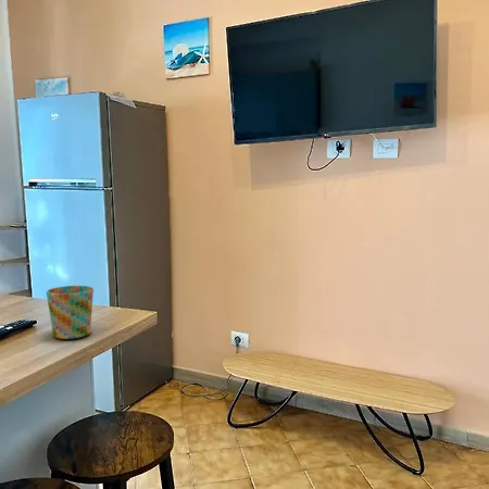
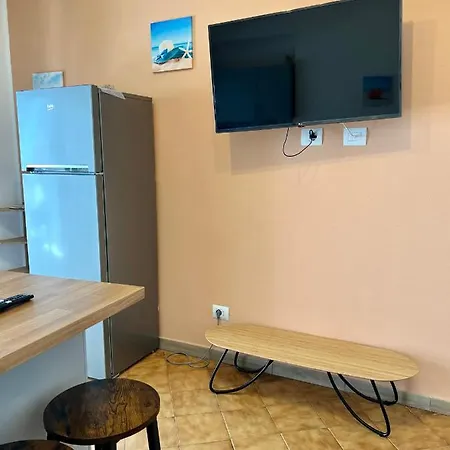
- mug (72, 310)
